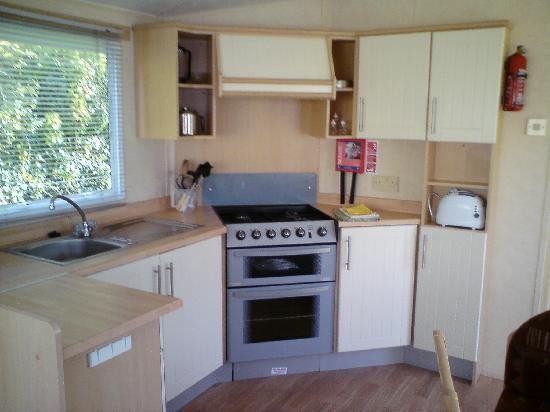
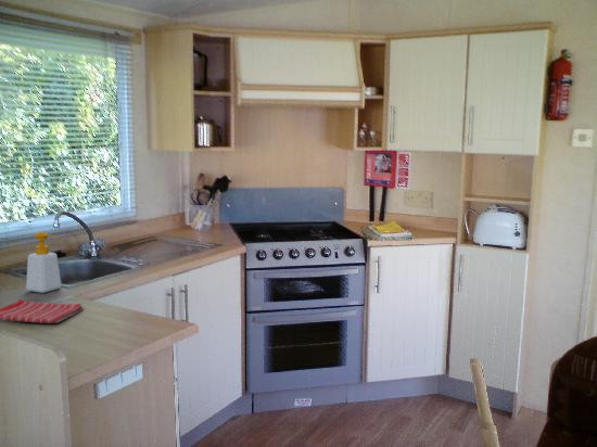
+ dish towel (37, 311)
+ soap bottle (47, 261)
